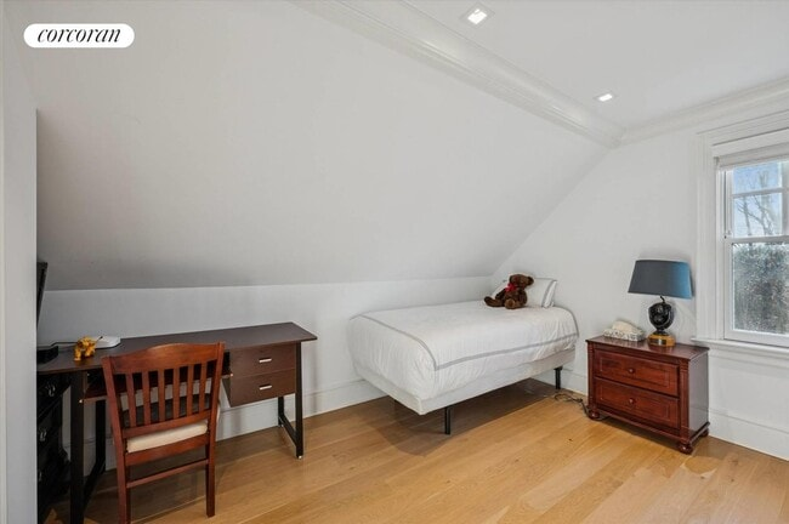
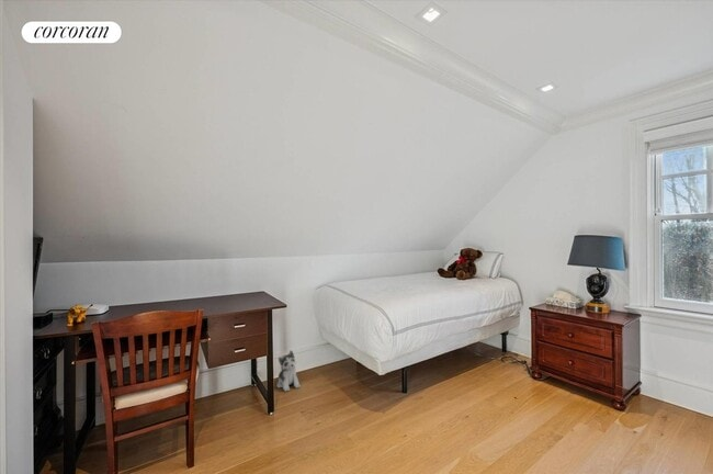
+ plush toy (287, 366)
